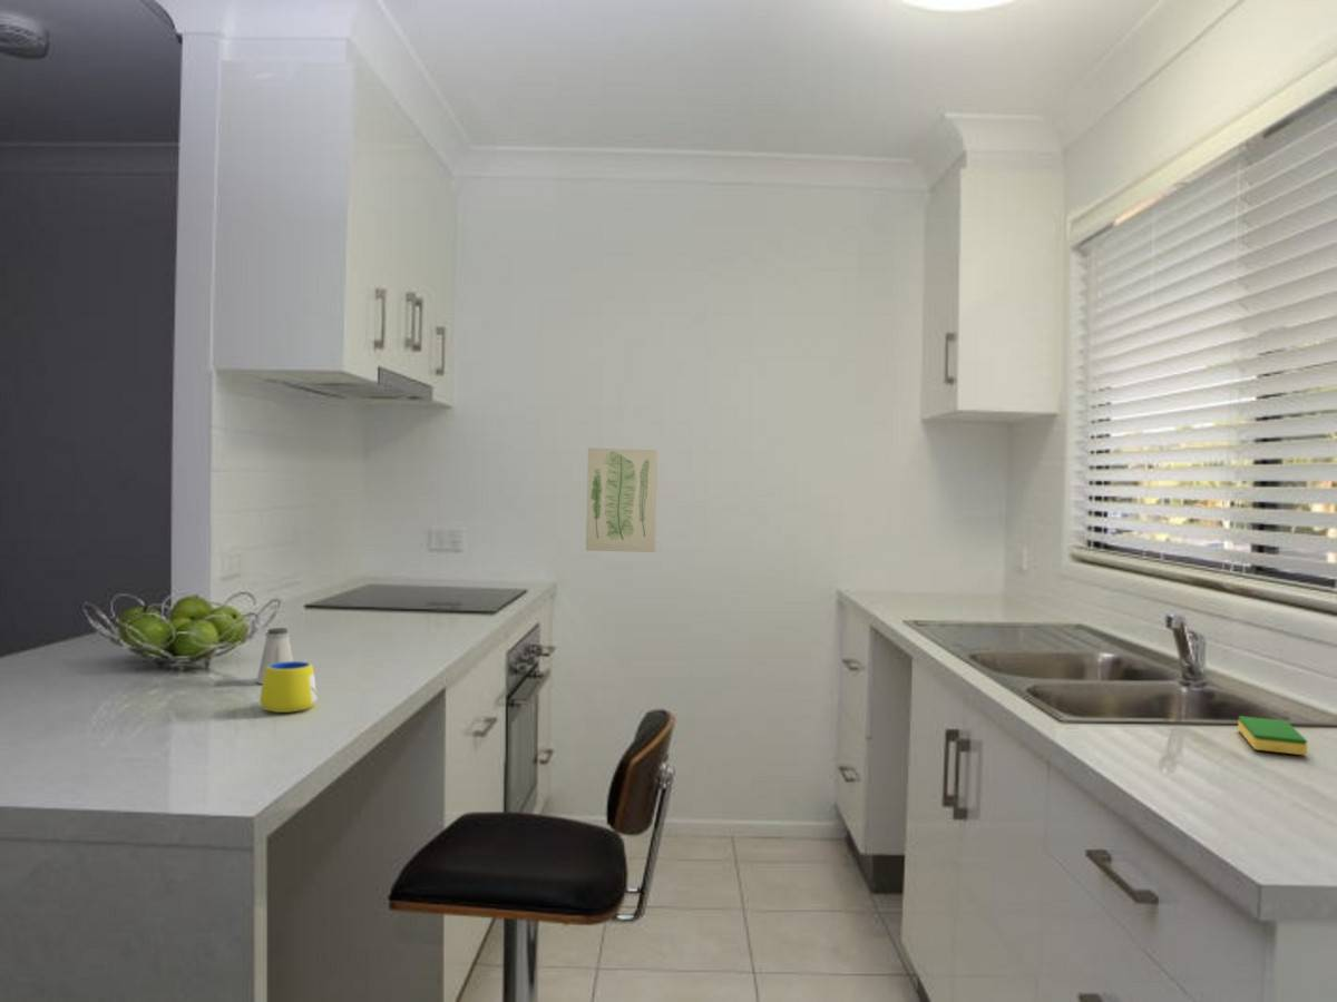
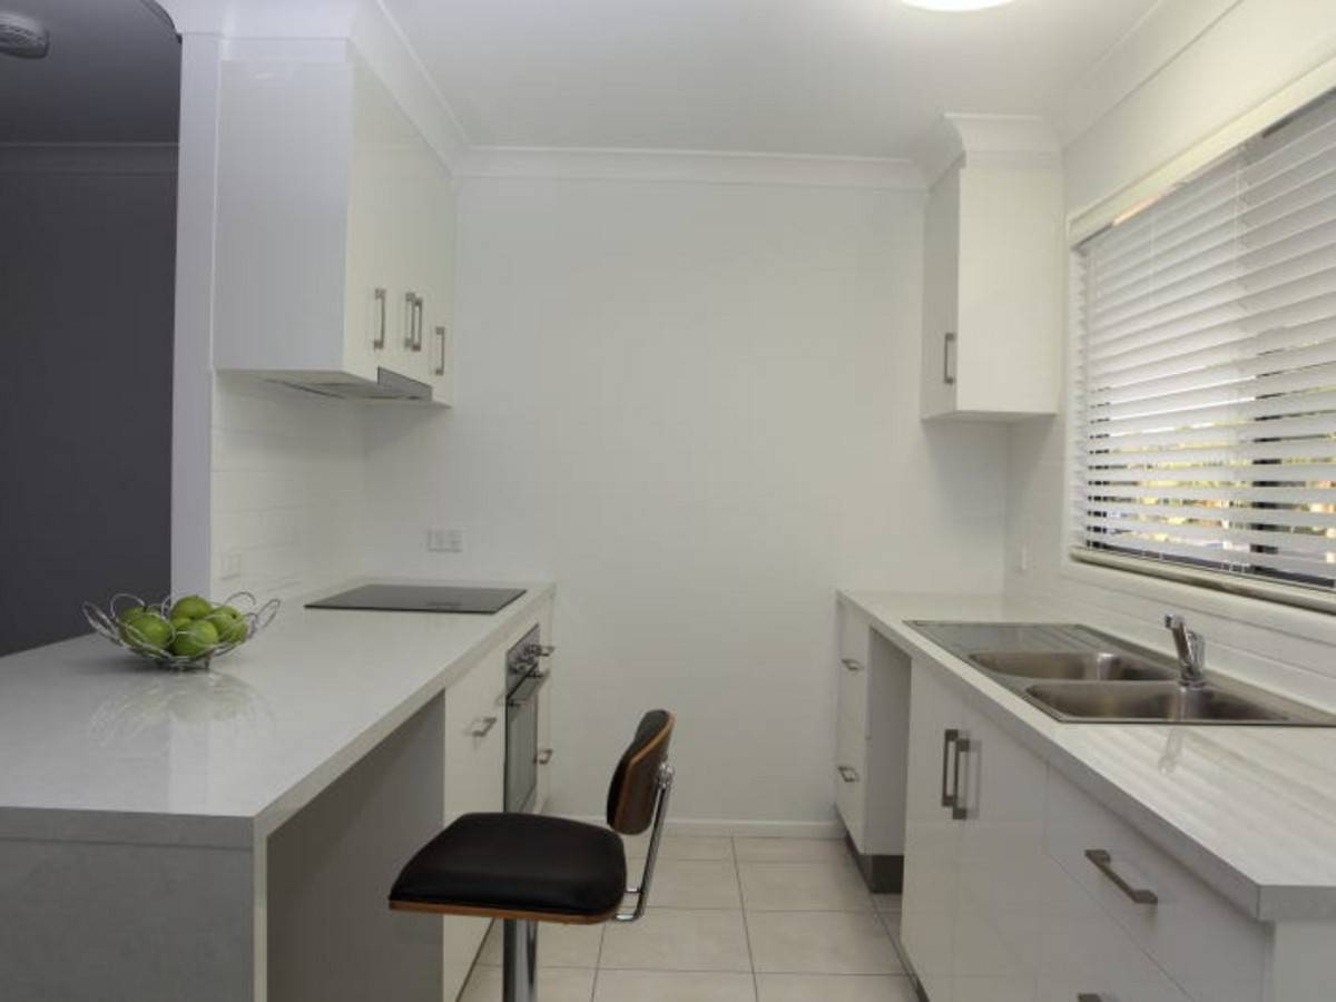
- dish sponge (1270, 734)
- saltshaker (276, 655)
- wall art (622, 500)
- mug (287, 685)
